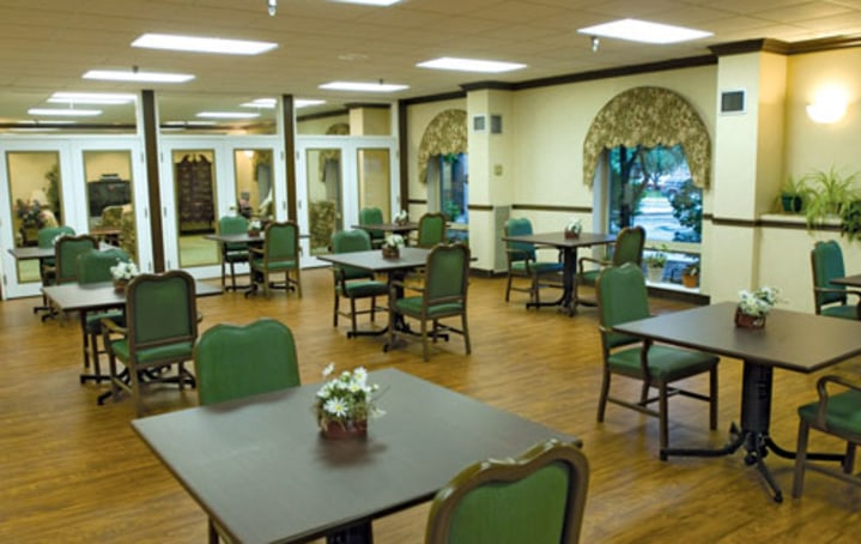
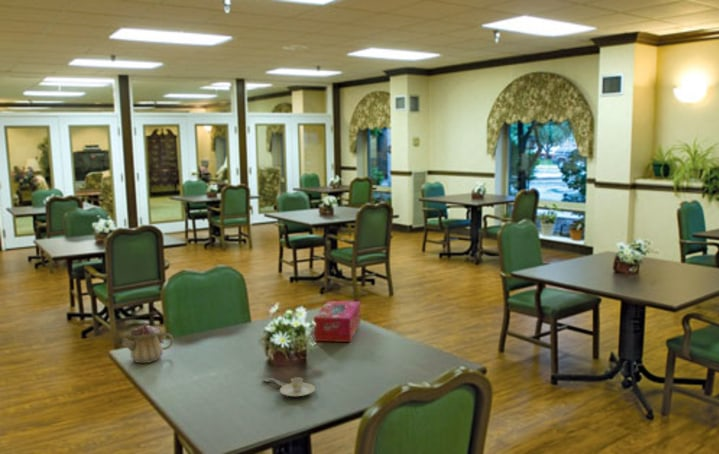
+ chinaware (285, 383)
+ tissue box (338, 320)
+ teapot (148, 339)
